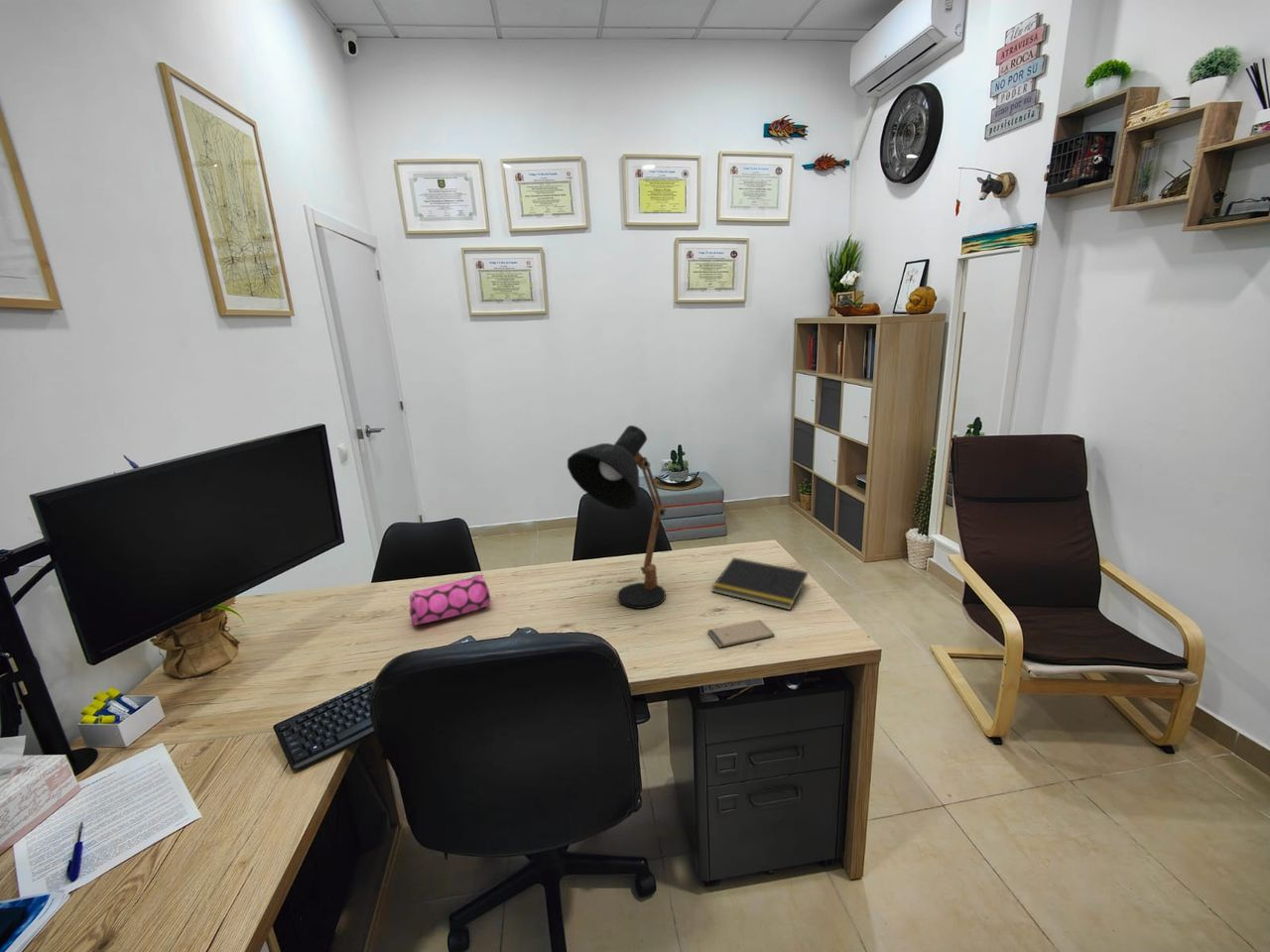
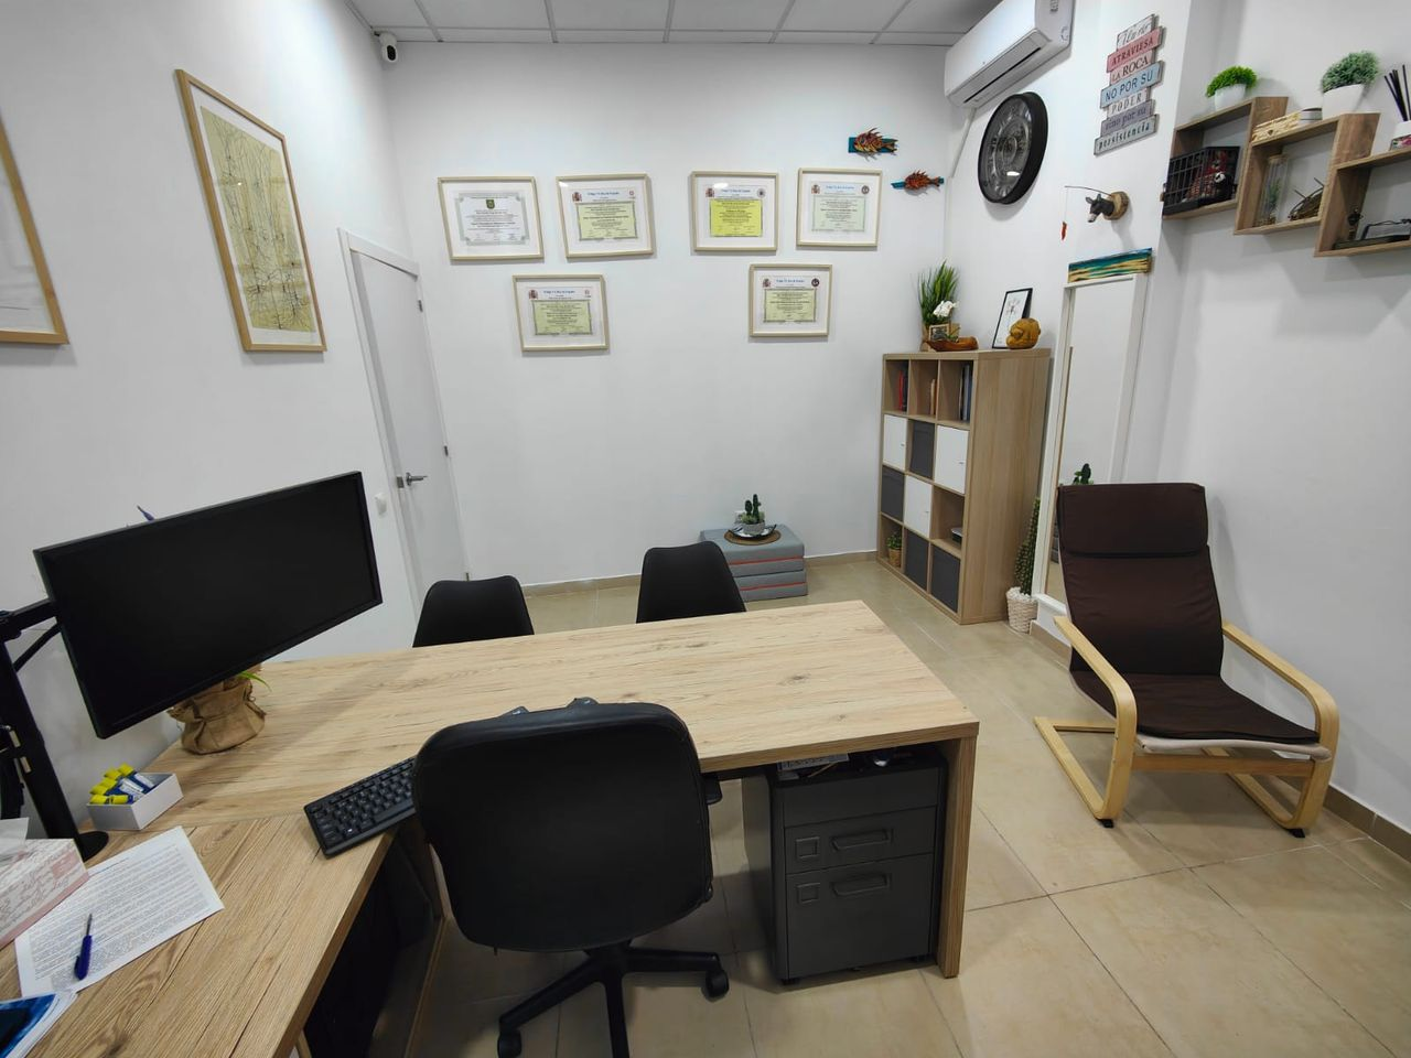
- notepad (759, 581)
- pencil case (448, 598)
- smartphone (740, 633)
- desk lamp (627, 509)
